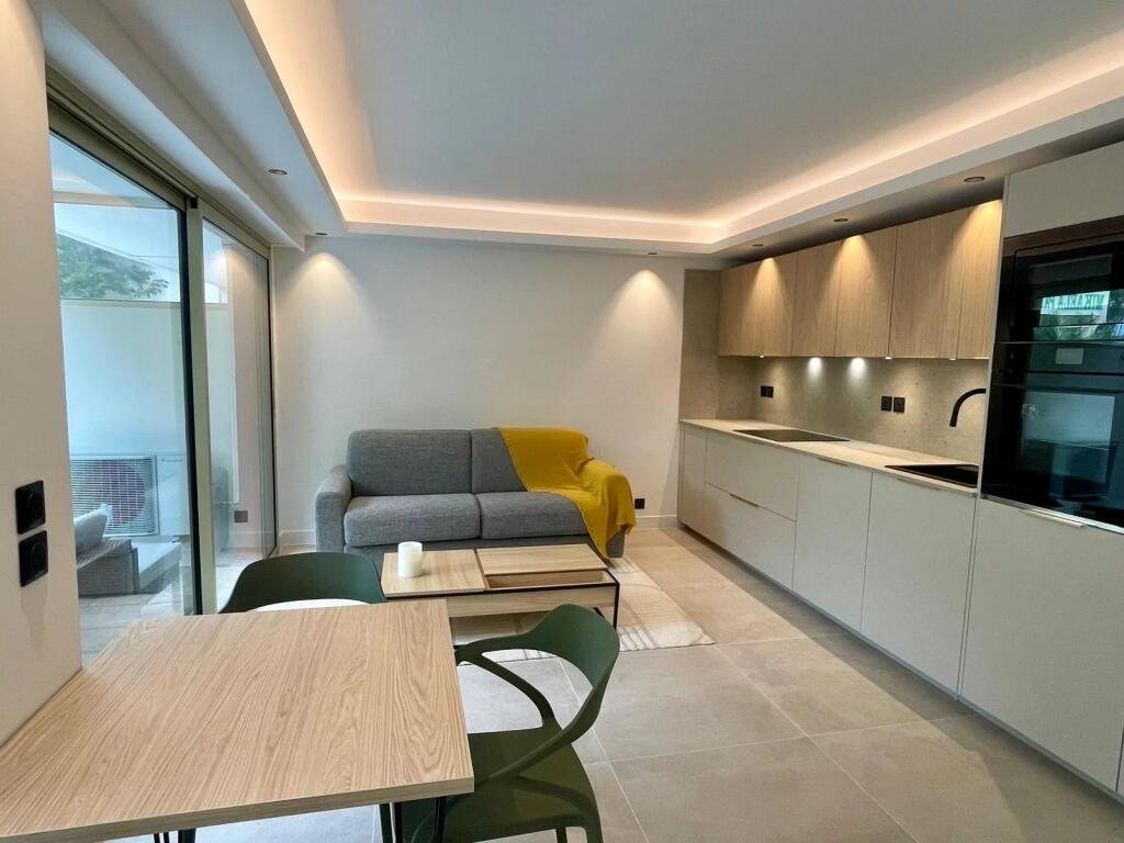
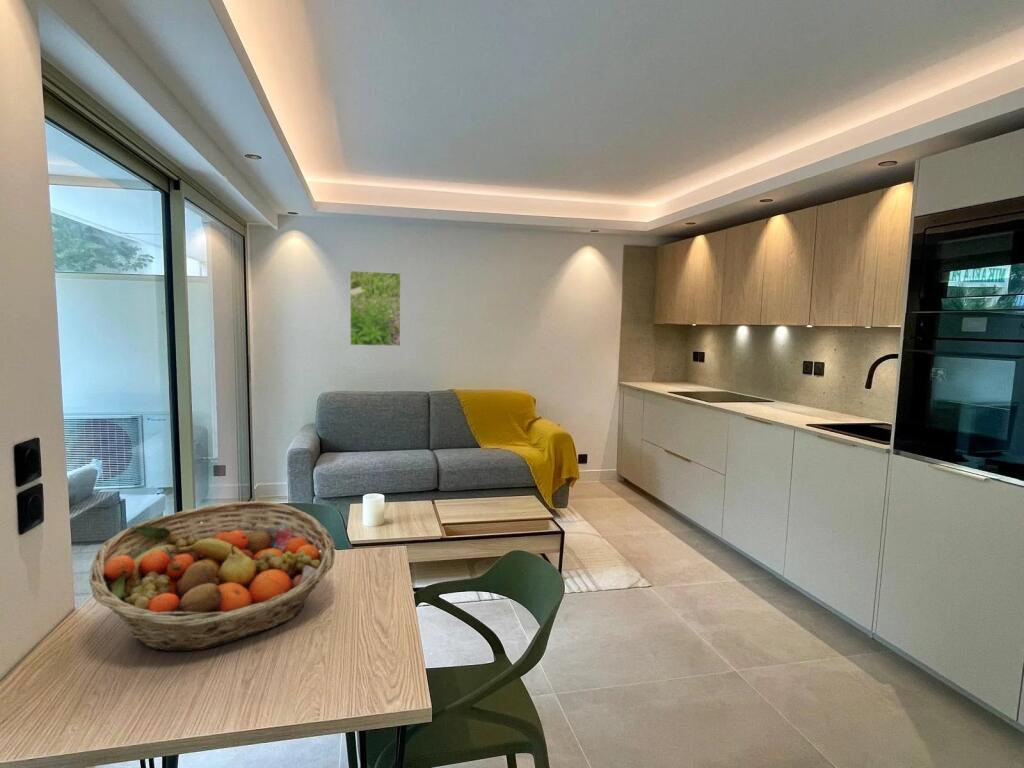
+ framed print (375, 309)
+ fruit basket (223, 568)
